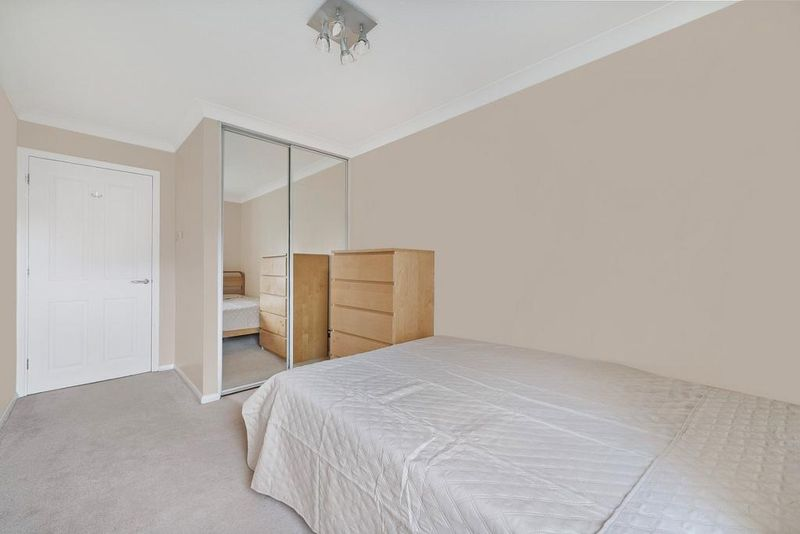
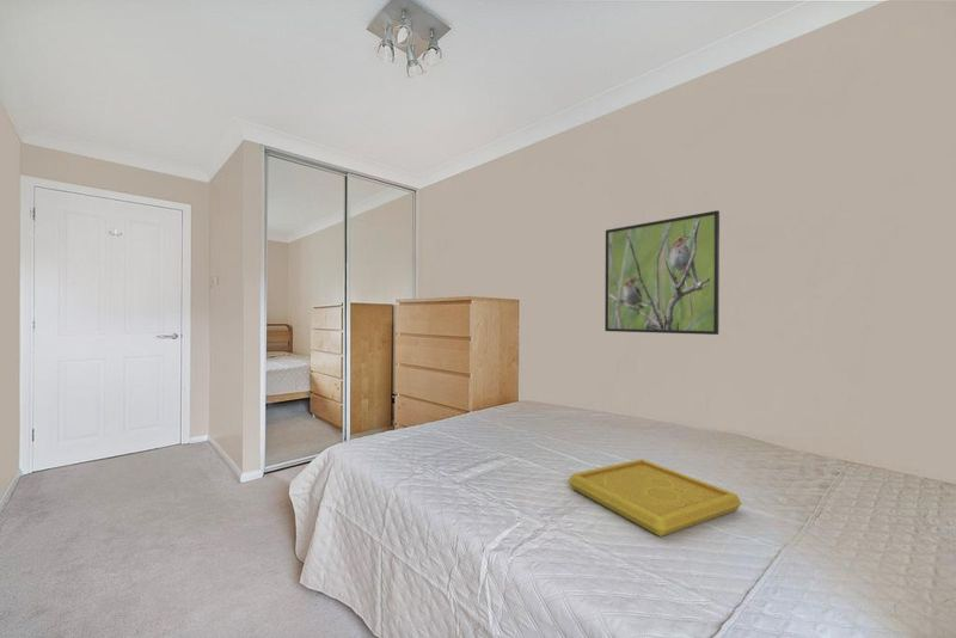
+ serving tray (649, 491)
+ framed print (656, 276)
